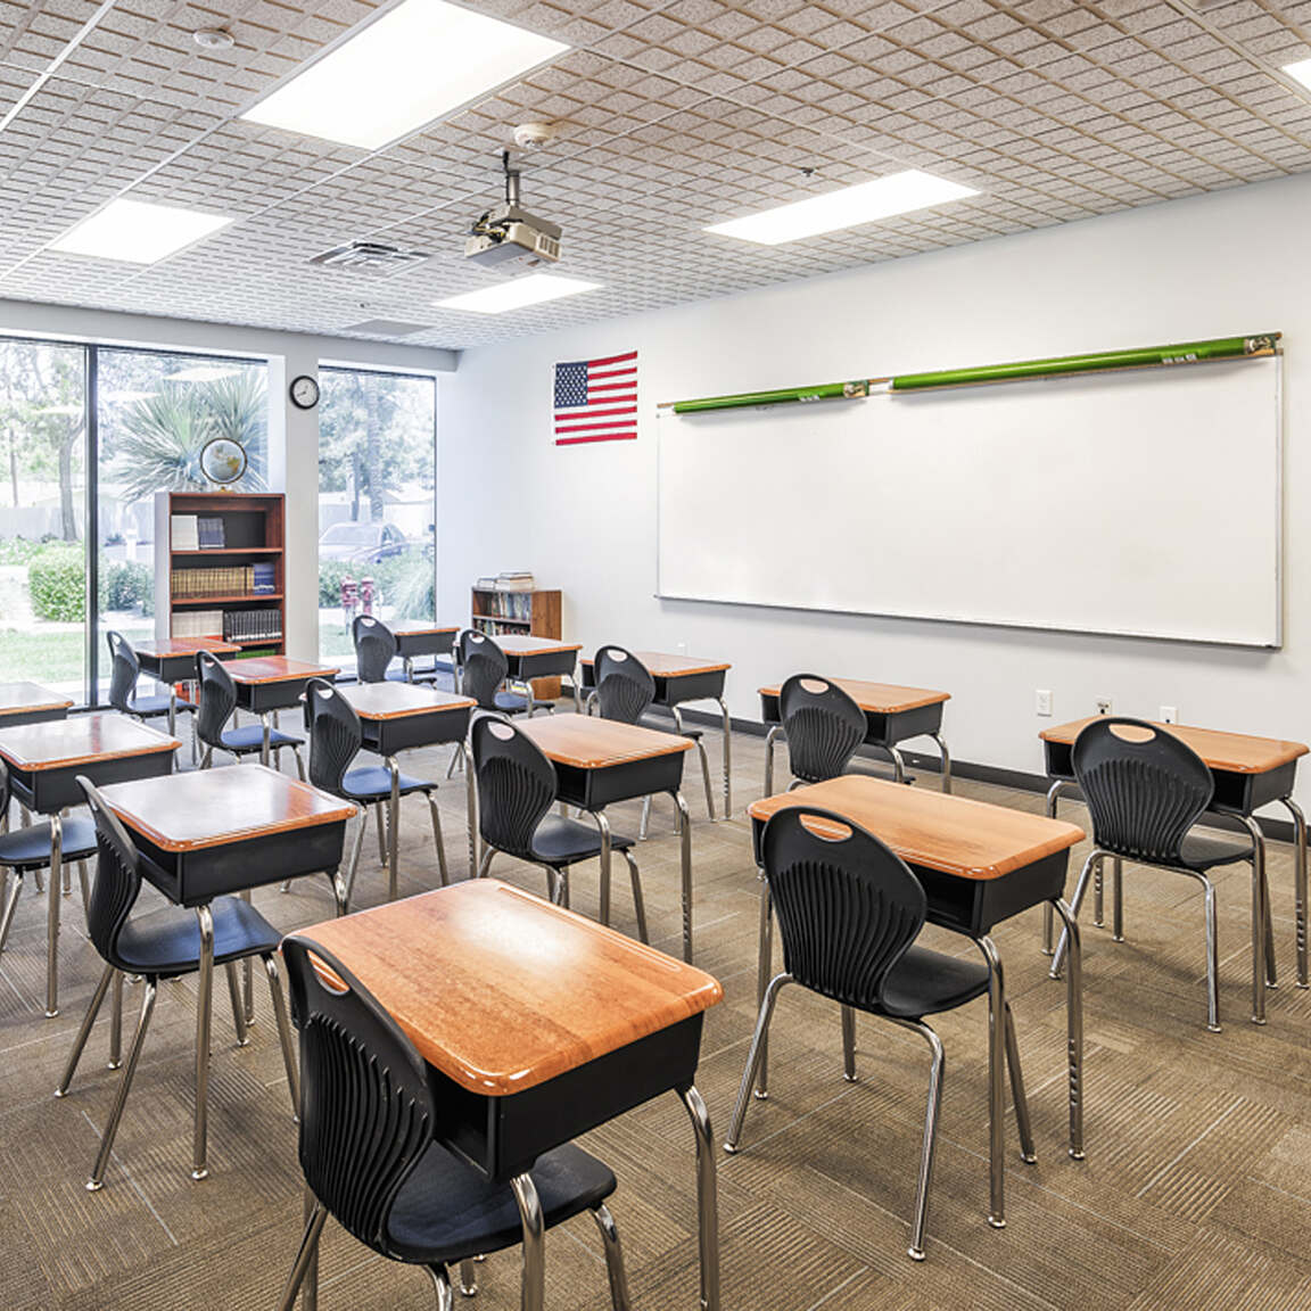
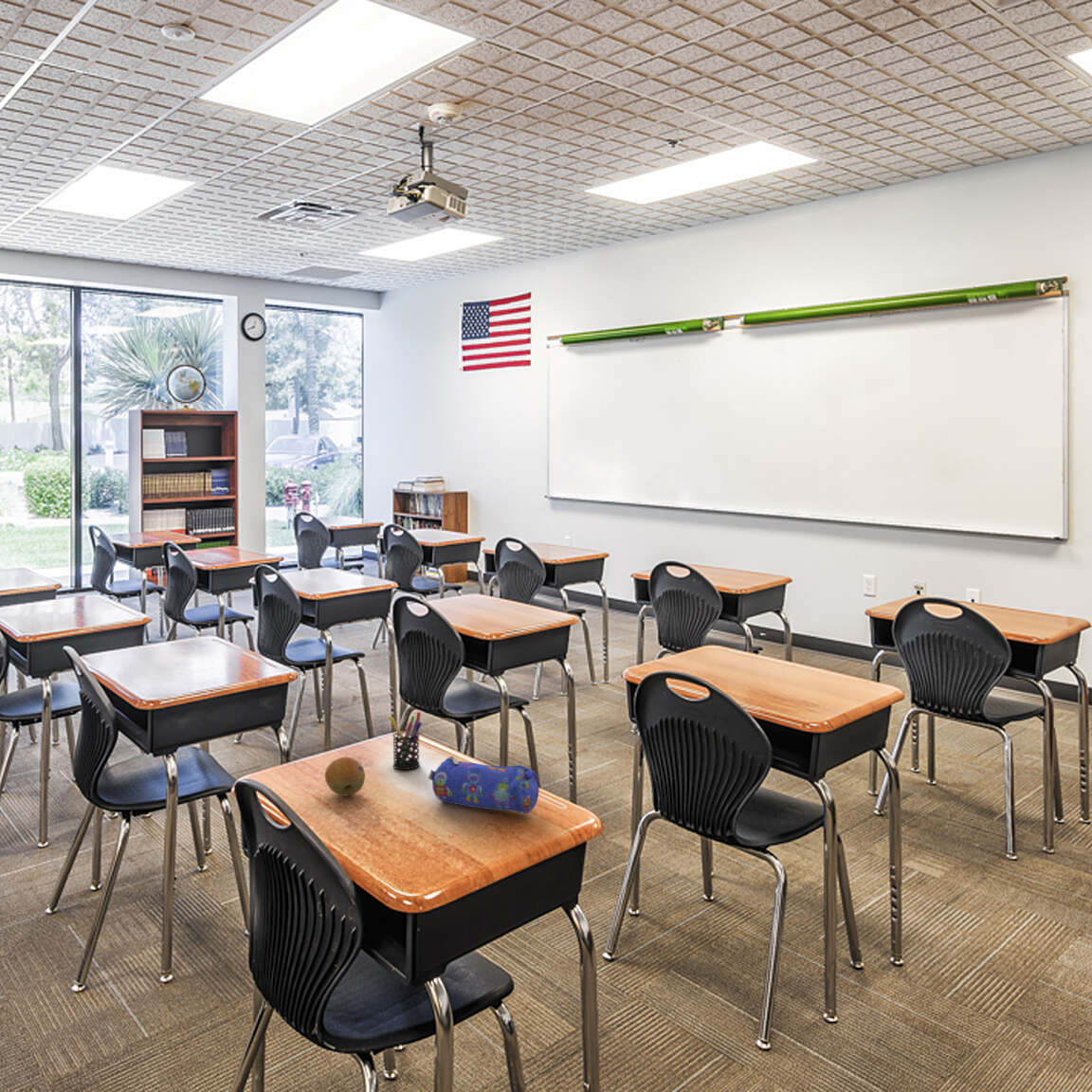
+ pencil case (484, 783)
+ fruit (345, 775)
+ pen holder (409, 737)
